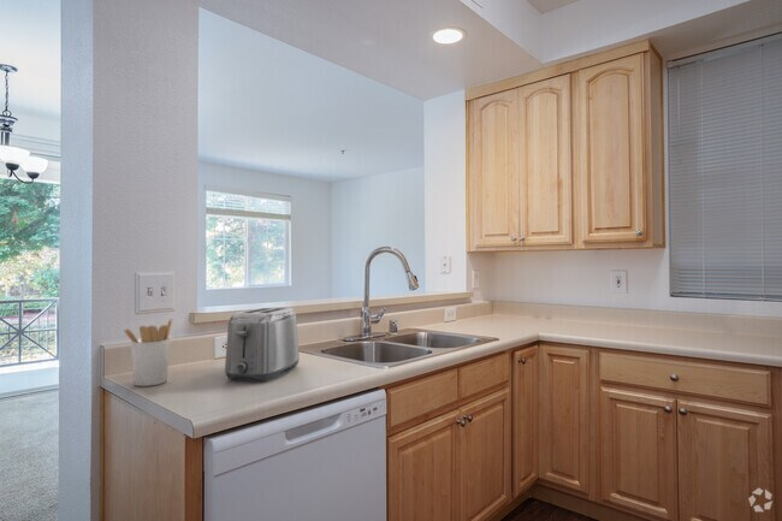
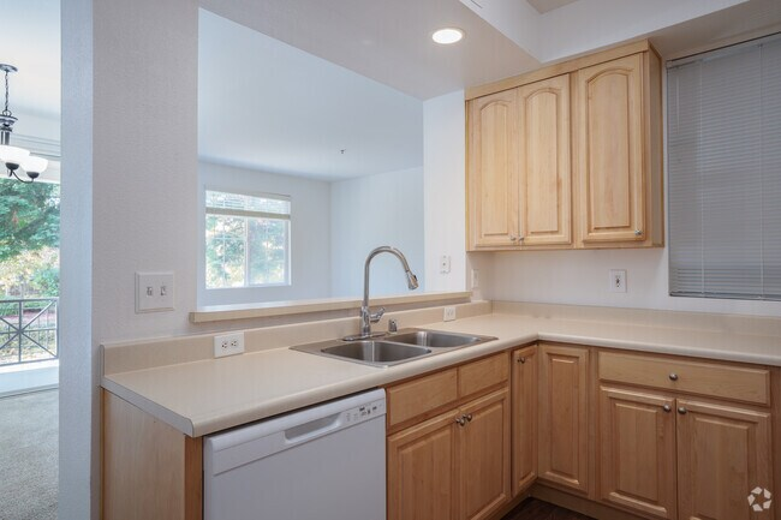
- utensil holder (152, 351)
- toaster (266, 341)
